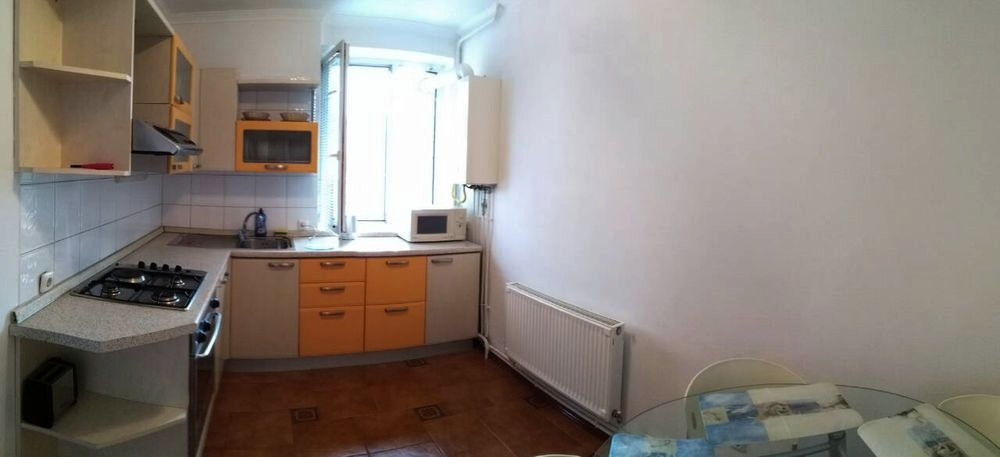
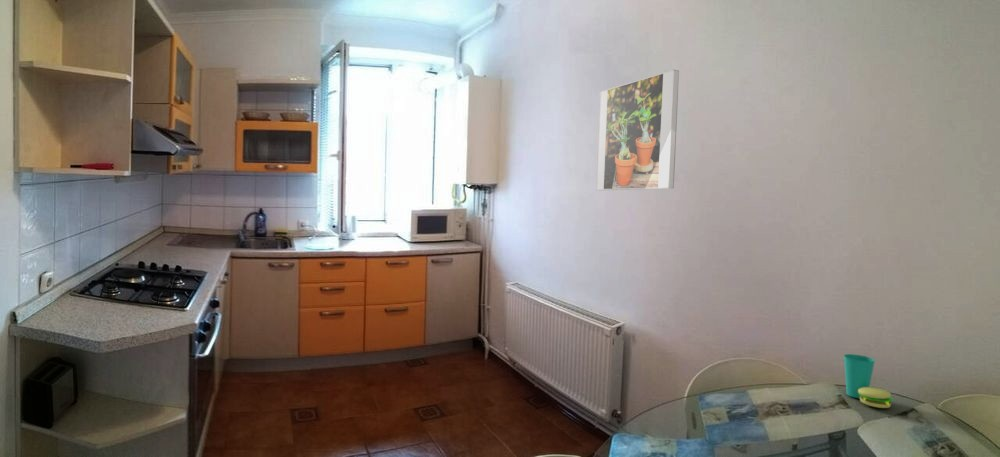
+ cup (867, 380)
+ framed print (633, 135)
